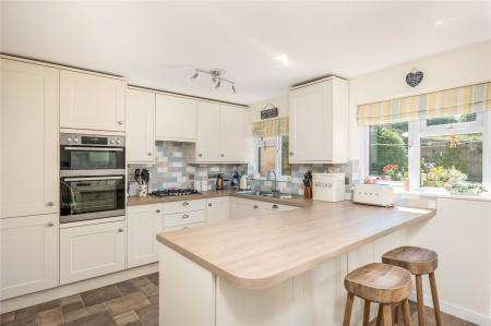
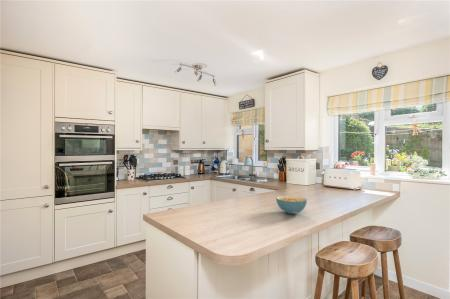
+ cereal bowl (291, 205)
